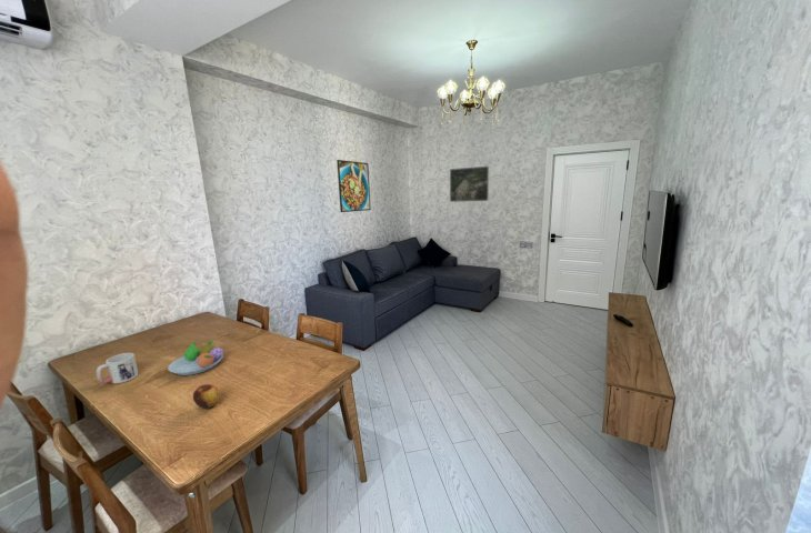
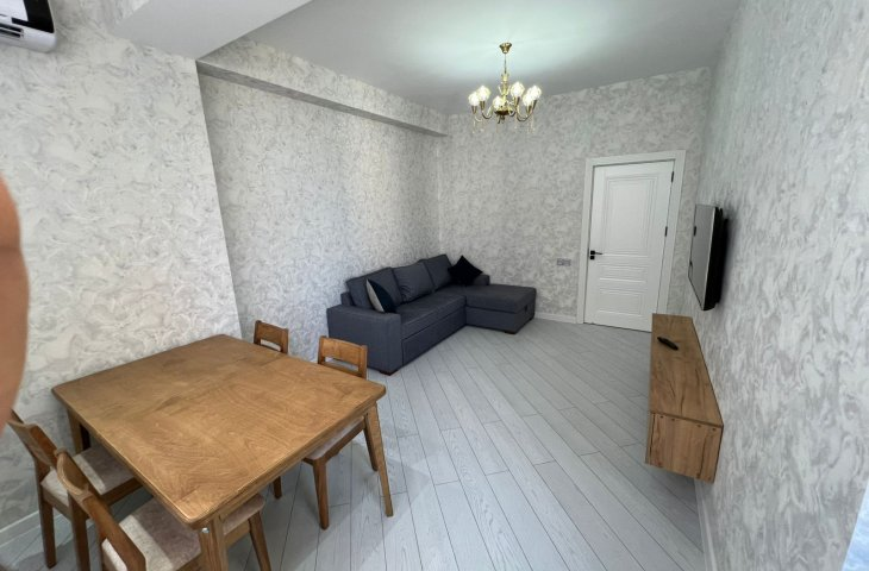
- fruit bowl (197, 355)
- mug (117, 370)
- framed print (354, 187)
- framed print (469, 184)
- apple (206, 396)
